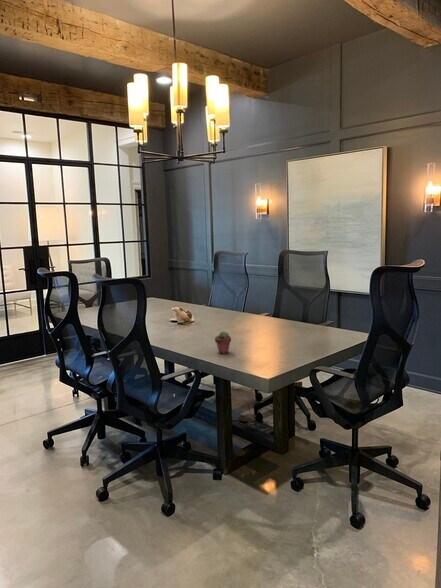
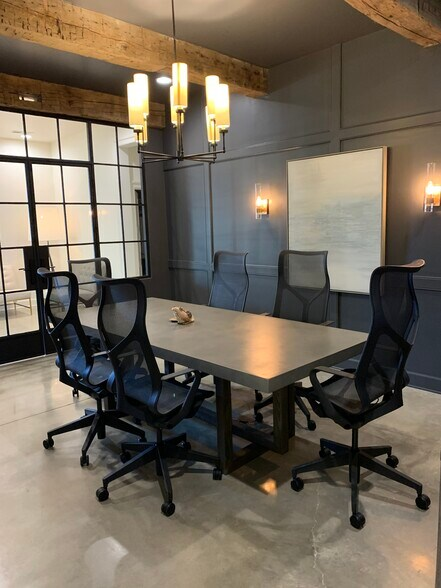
- potted succulent (223, 341)
